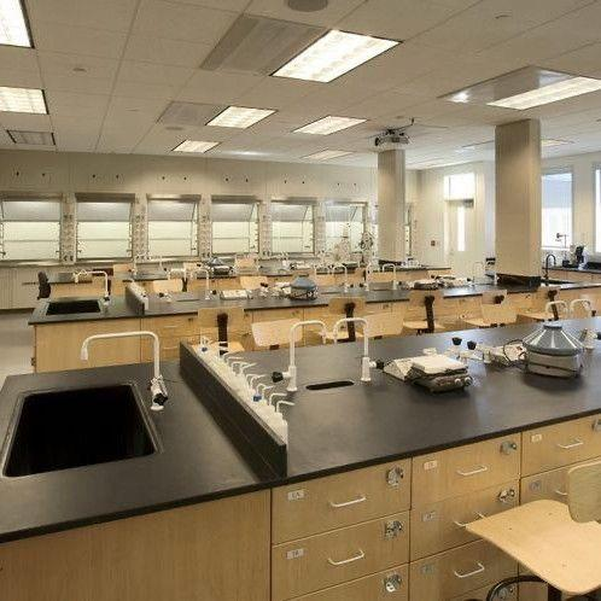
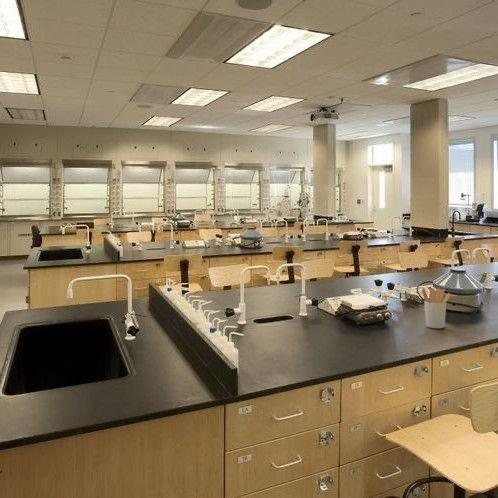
+ utensil holder (435, 306)
